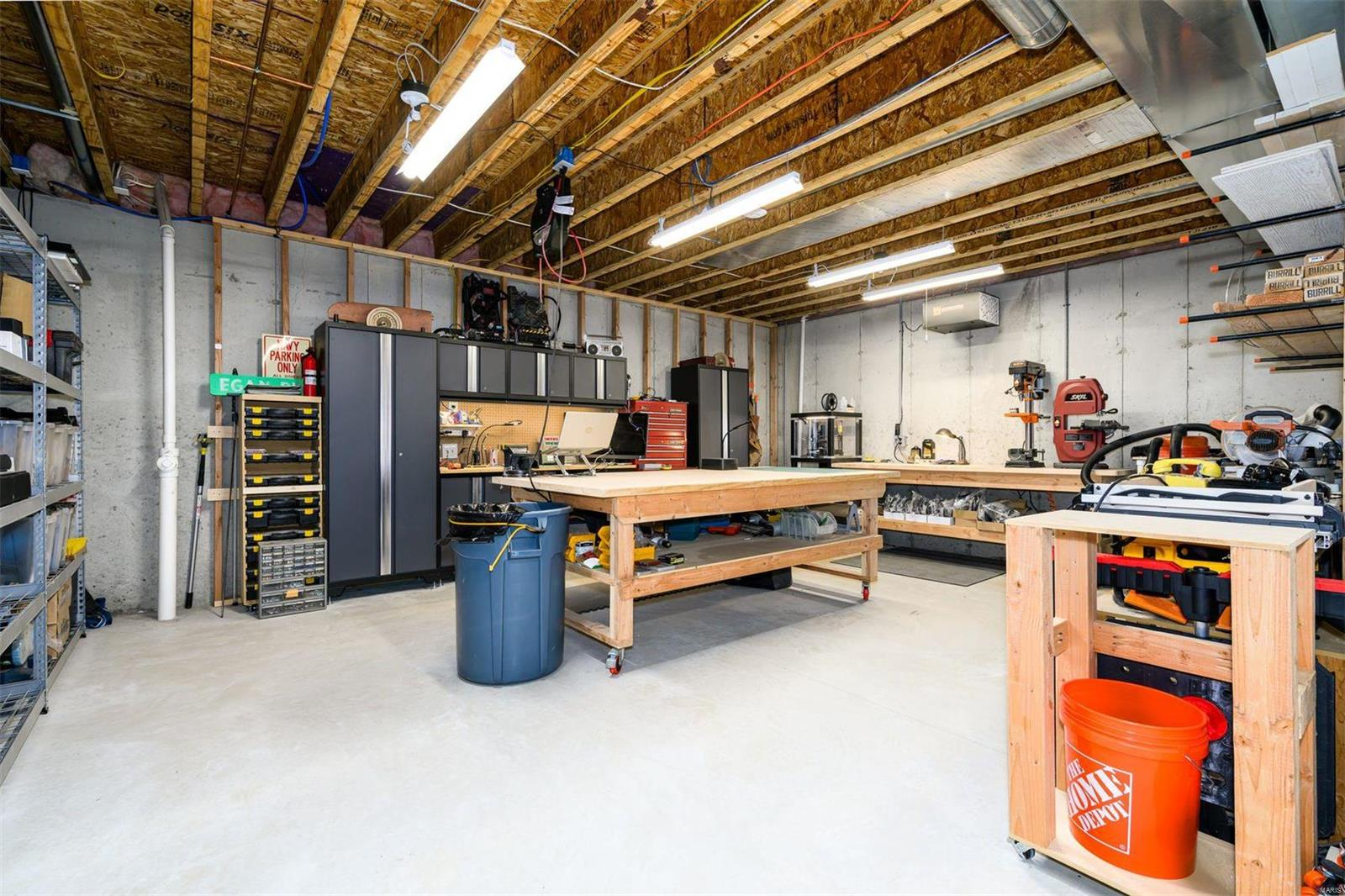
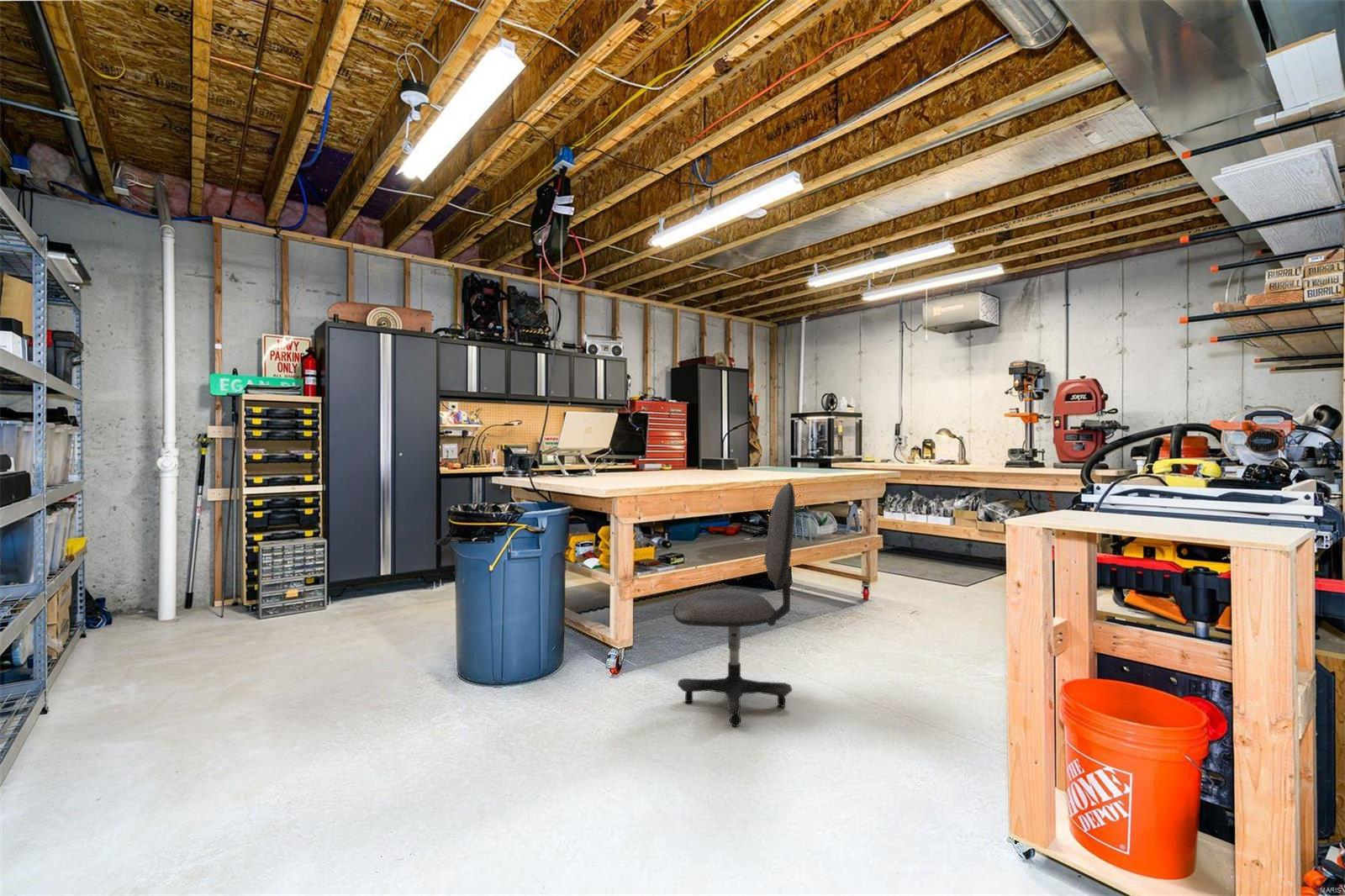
+ office chair (732, 592)
